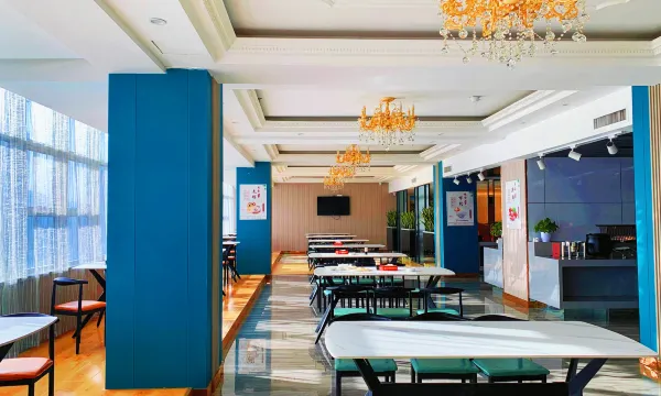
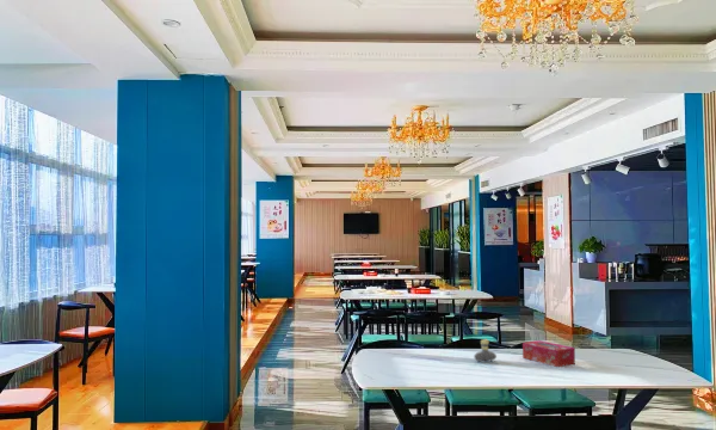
+ tissue box (548, 352)
+ bust sculpture (484, 349)
